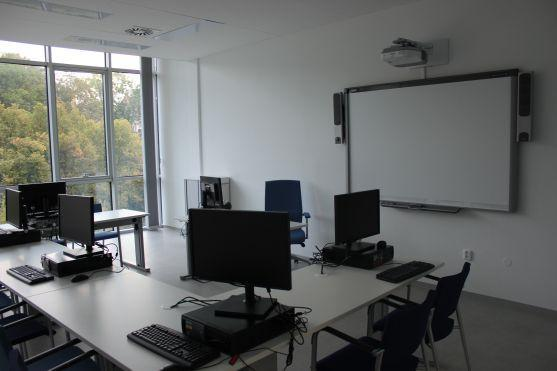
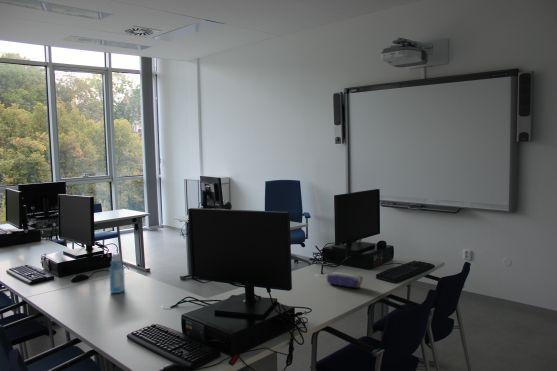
+ pencil case (344, 279)
+ bottle (116, 271)
